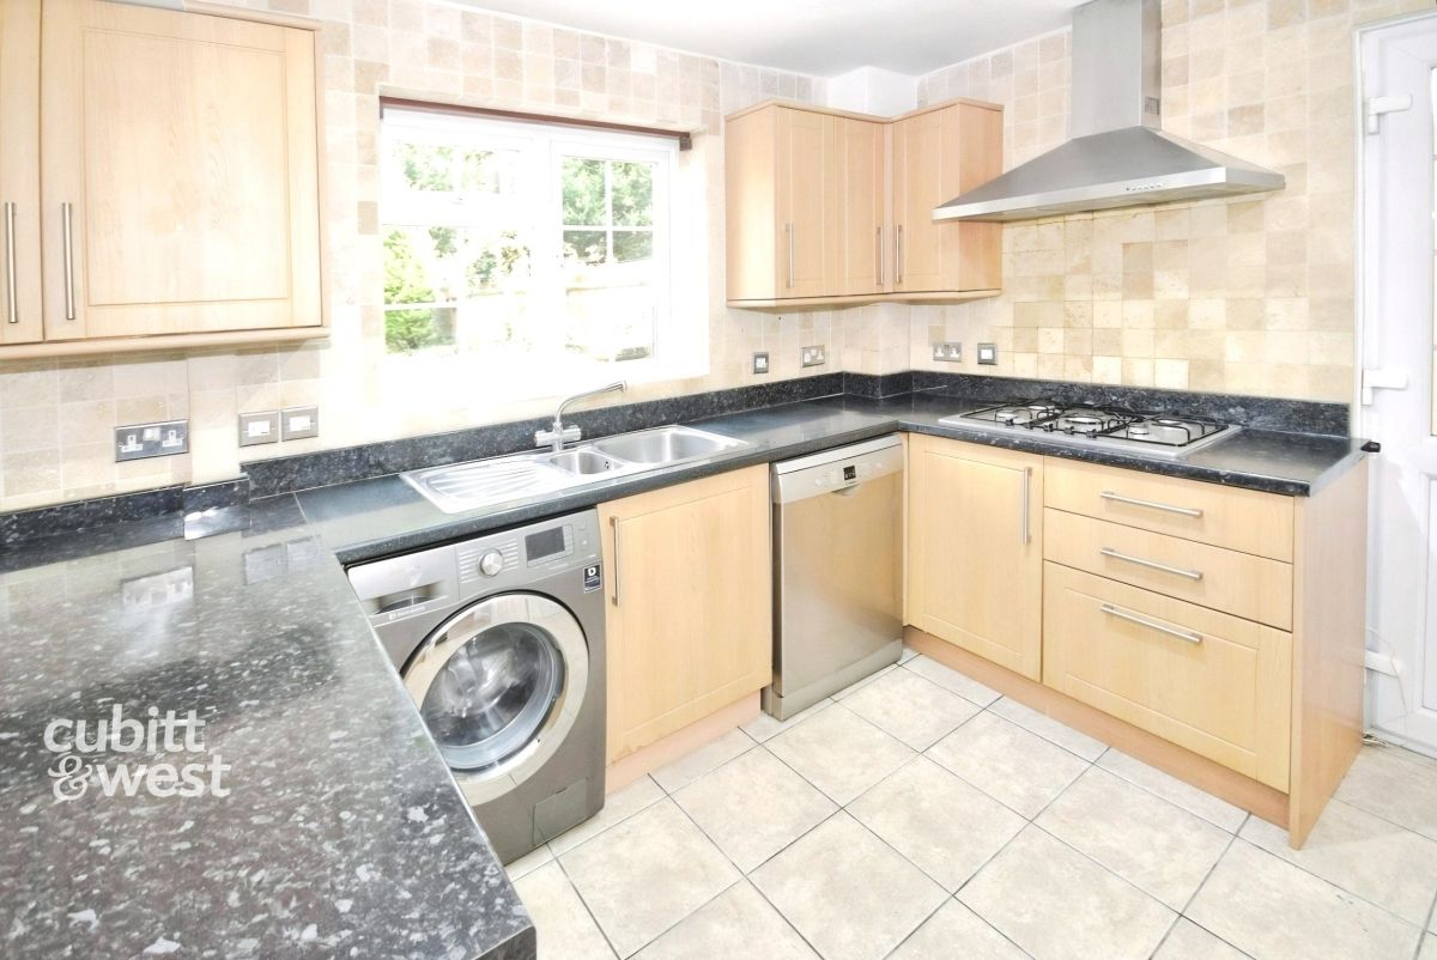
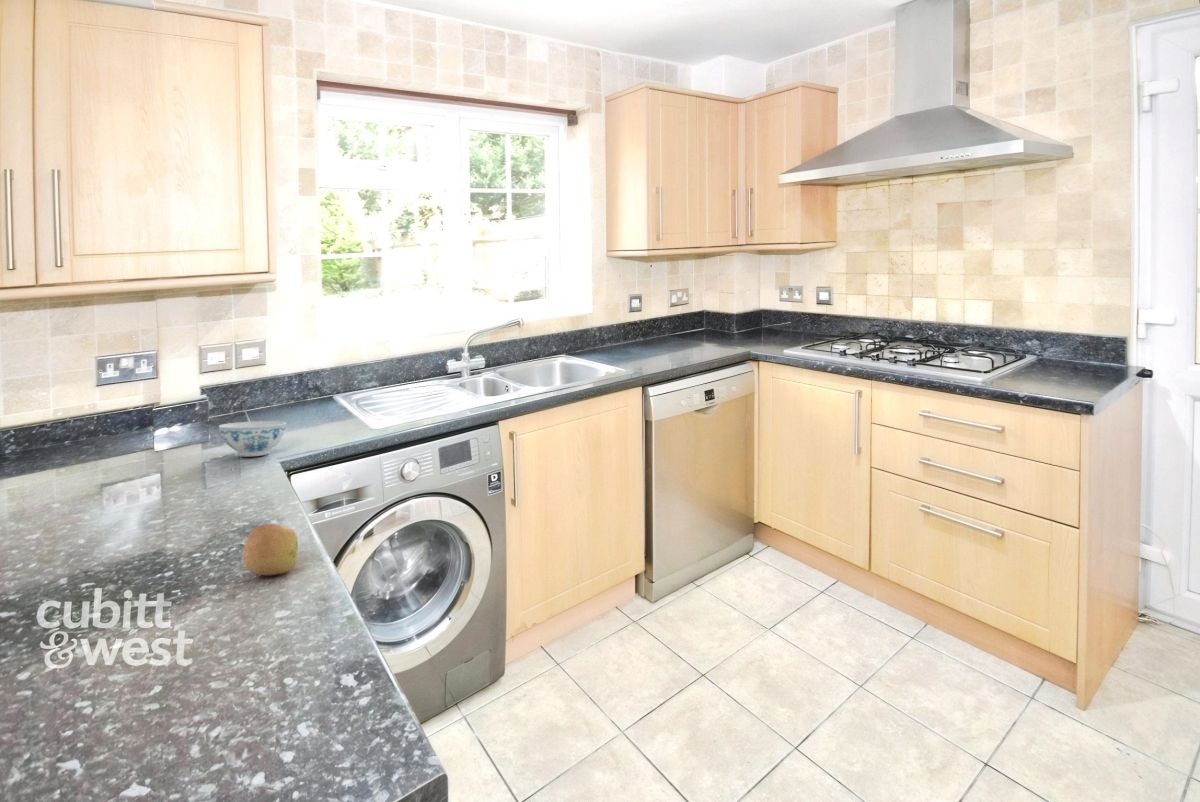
+ chinaware (253, 439)
+ apple (268, 549)
